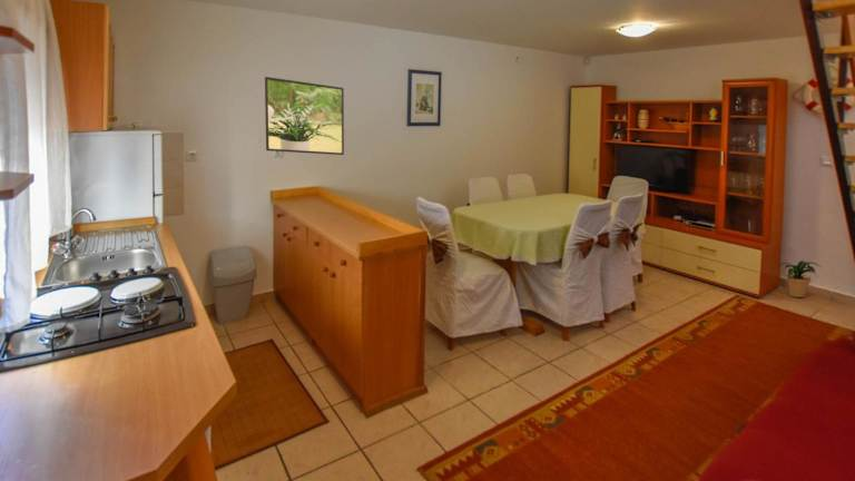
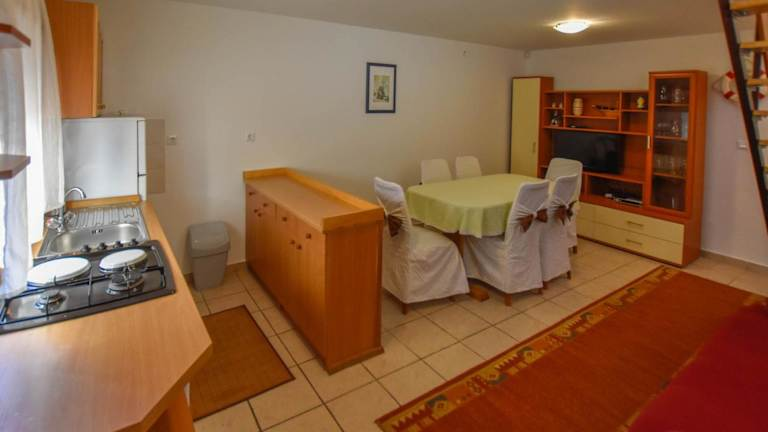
- potted plant (798, 278)
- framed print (306, 118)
